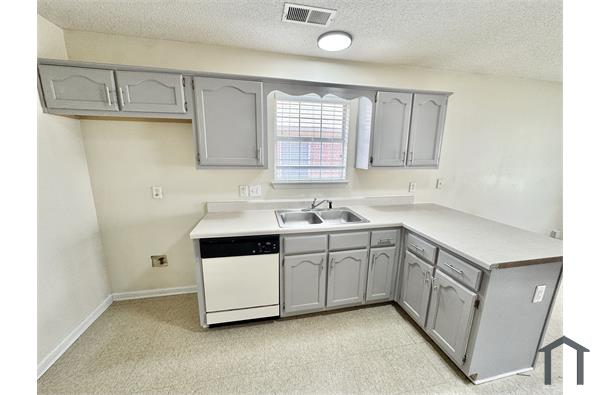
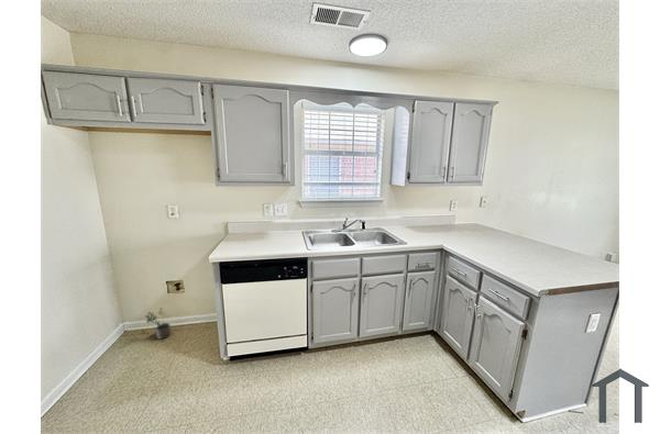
+ potted plant (158, 323)
